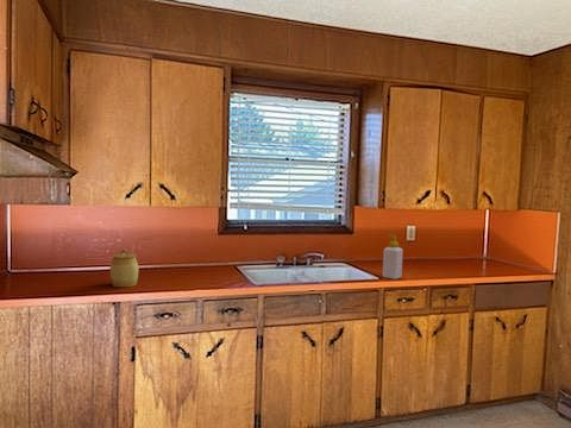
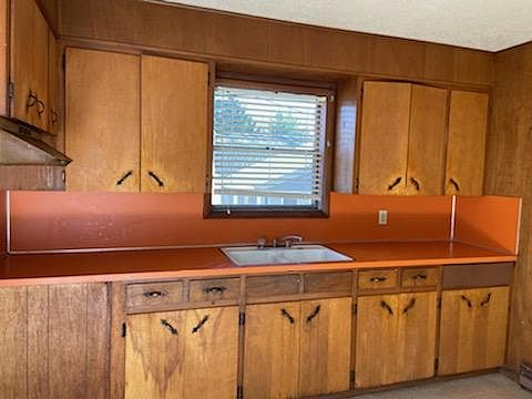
- jar (124, 266)
- soap bottle (393, 256)
